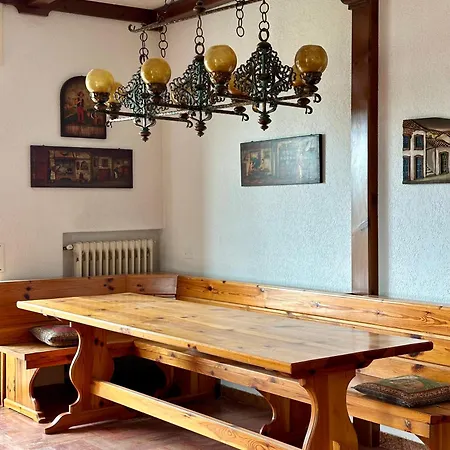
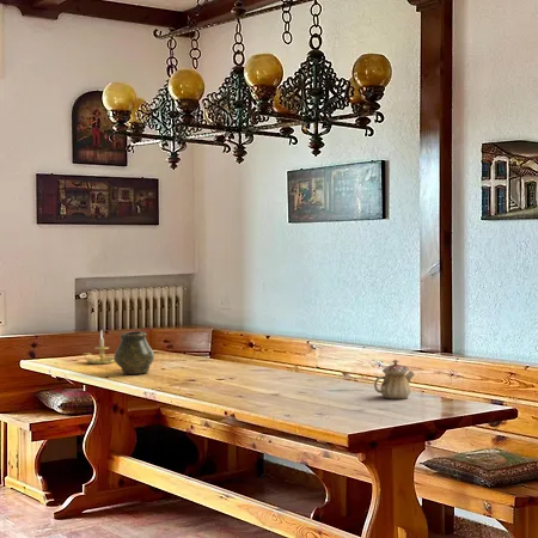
+ teapot (393, 378)
+ candle holder (99, 347)
+ vase (134, 353)
